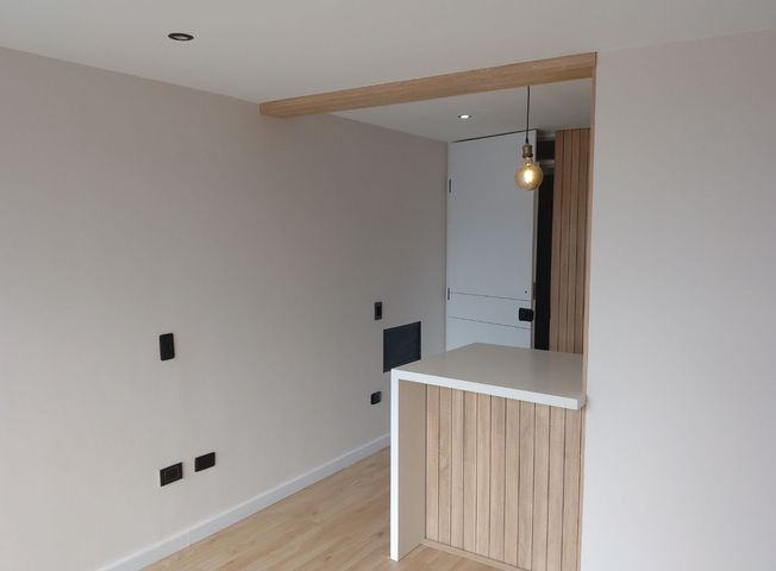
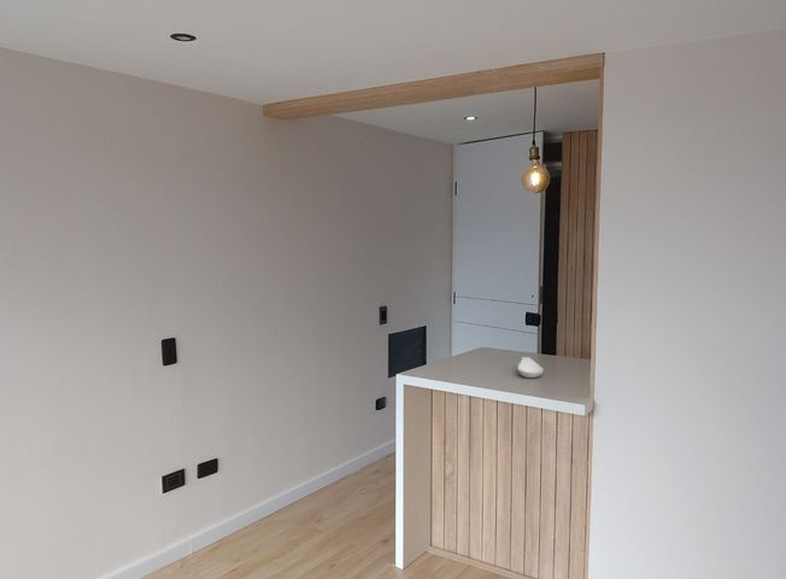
+ spoon rest (527, 365)
